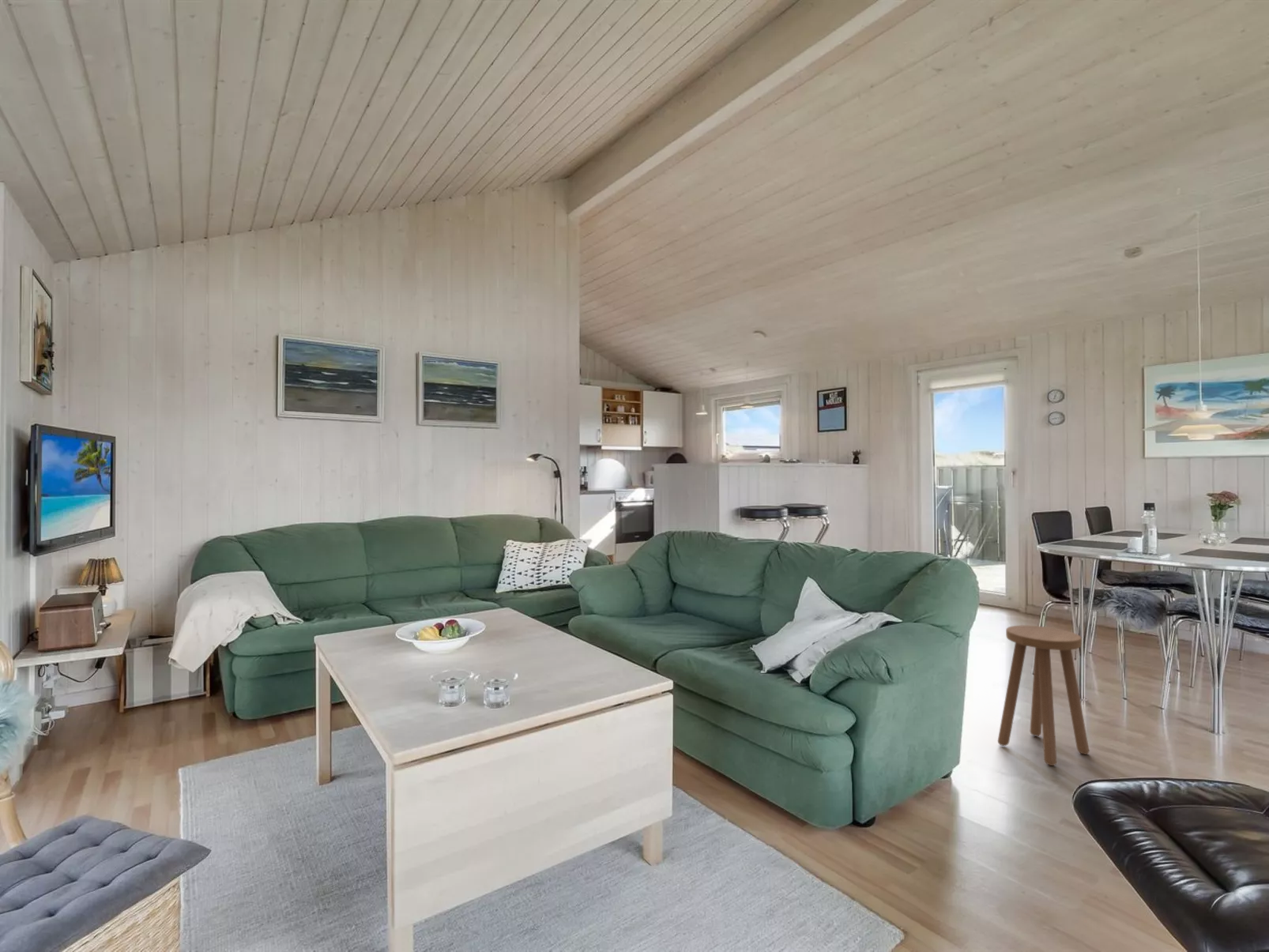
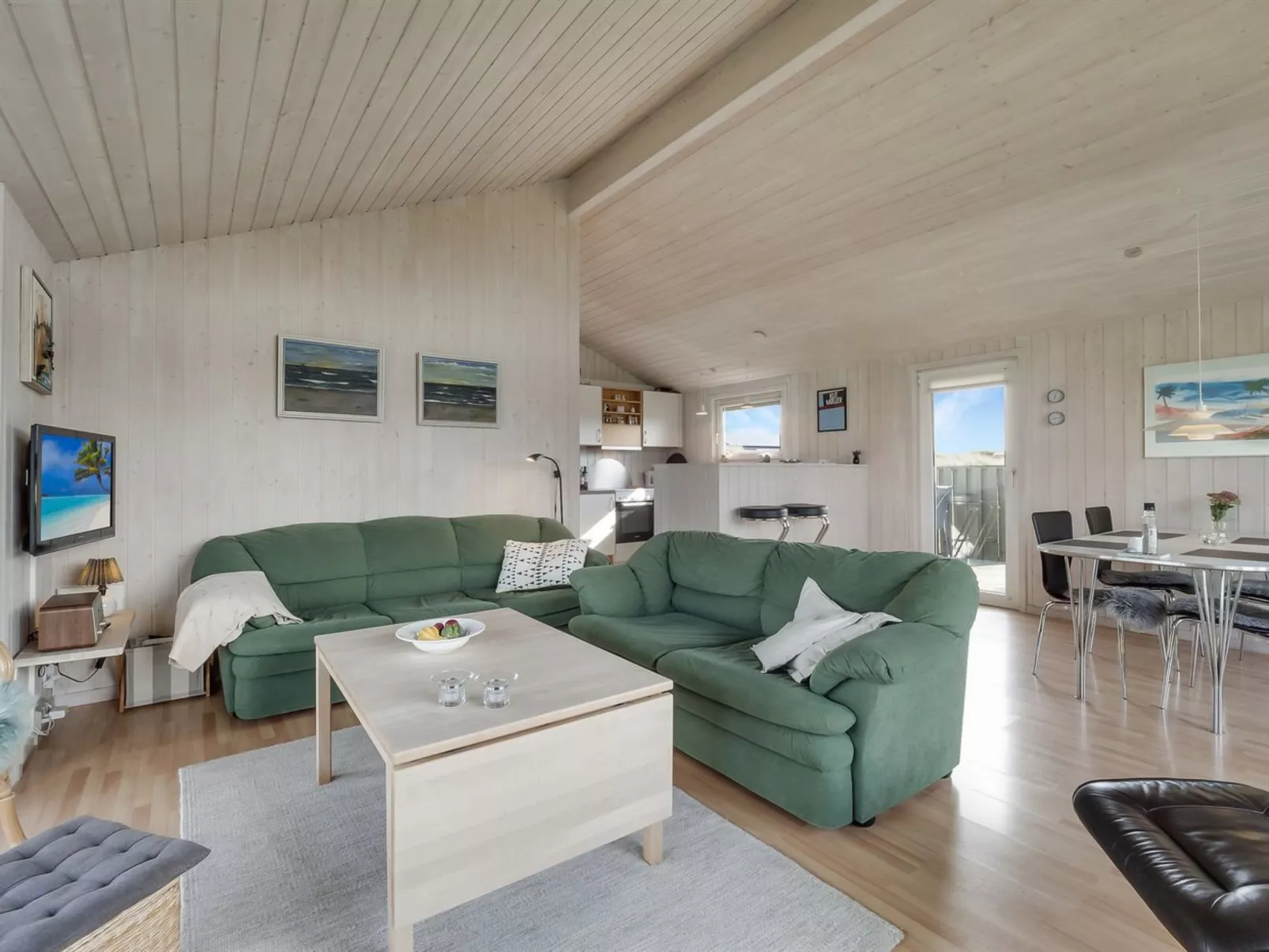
- stool (1042, 690)
